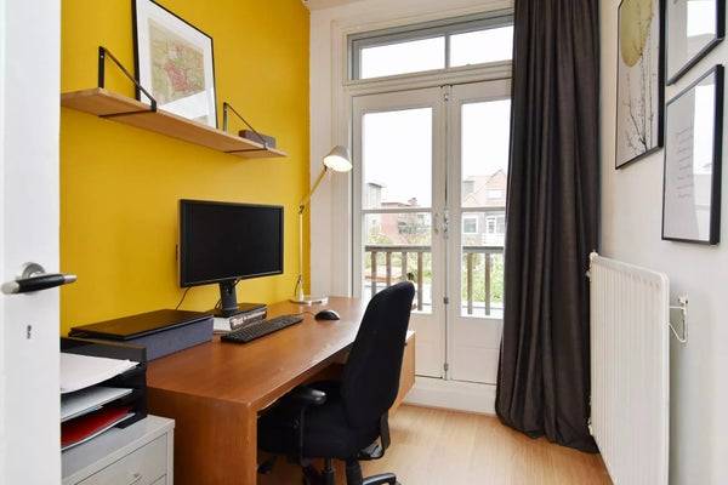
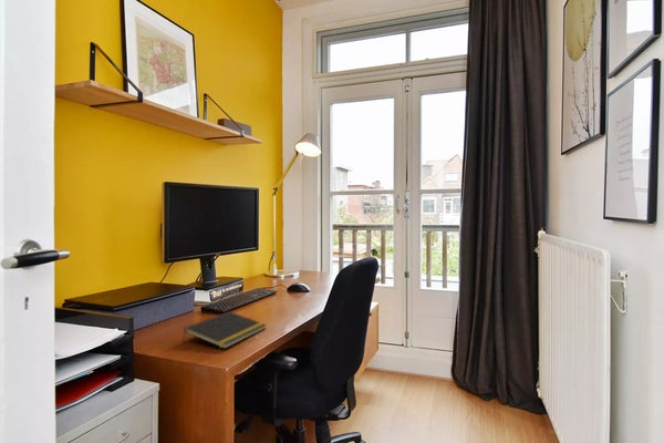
+ notepad (227, 328)
